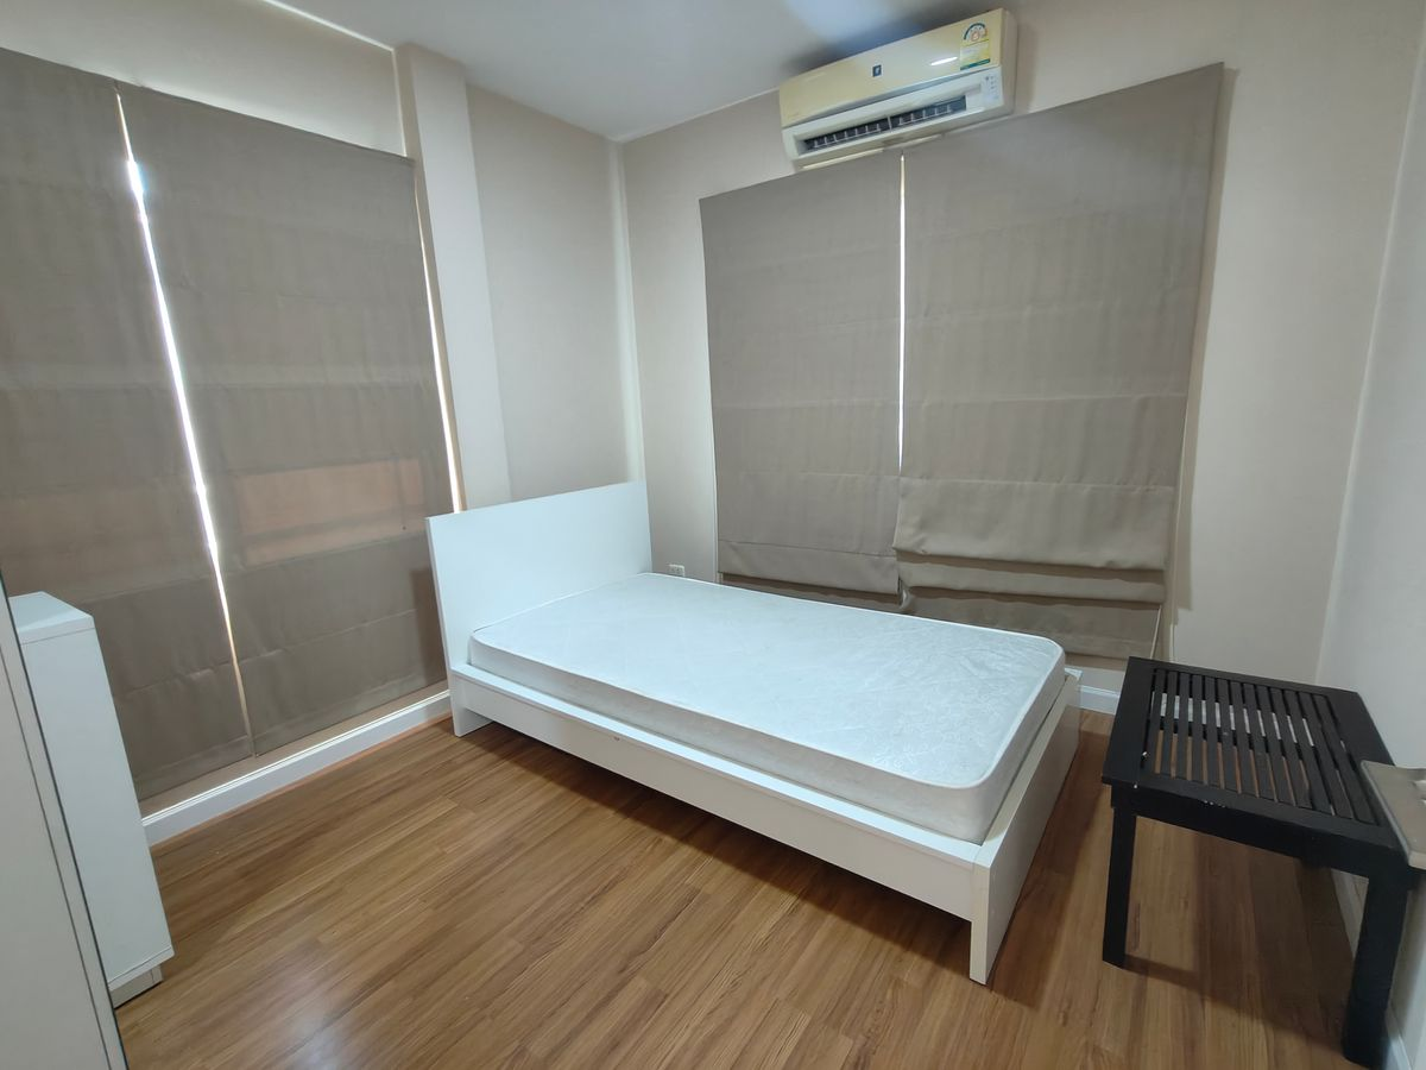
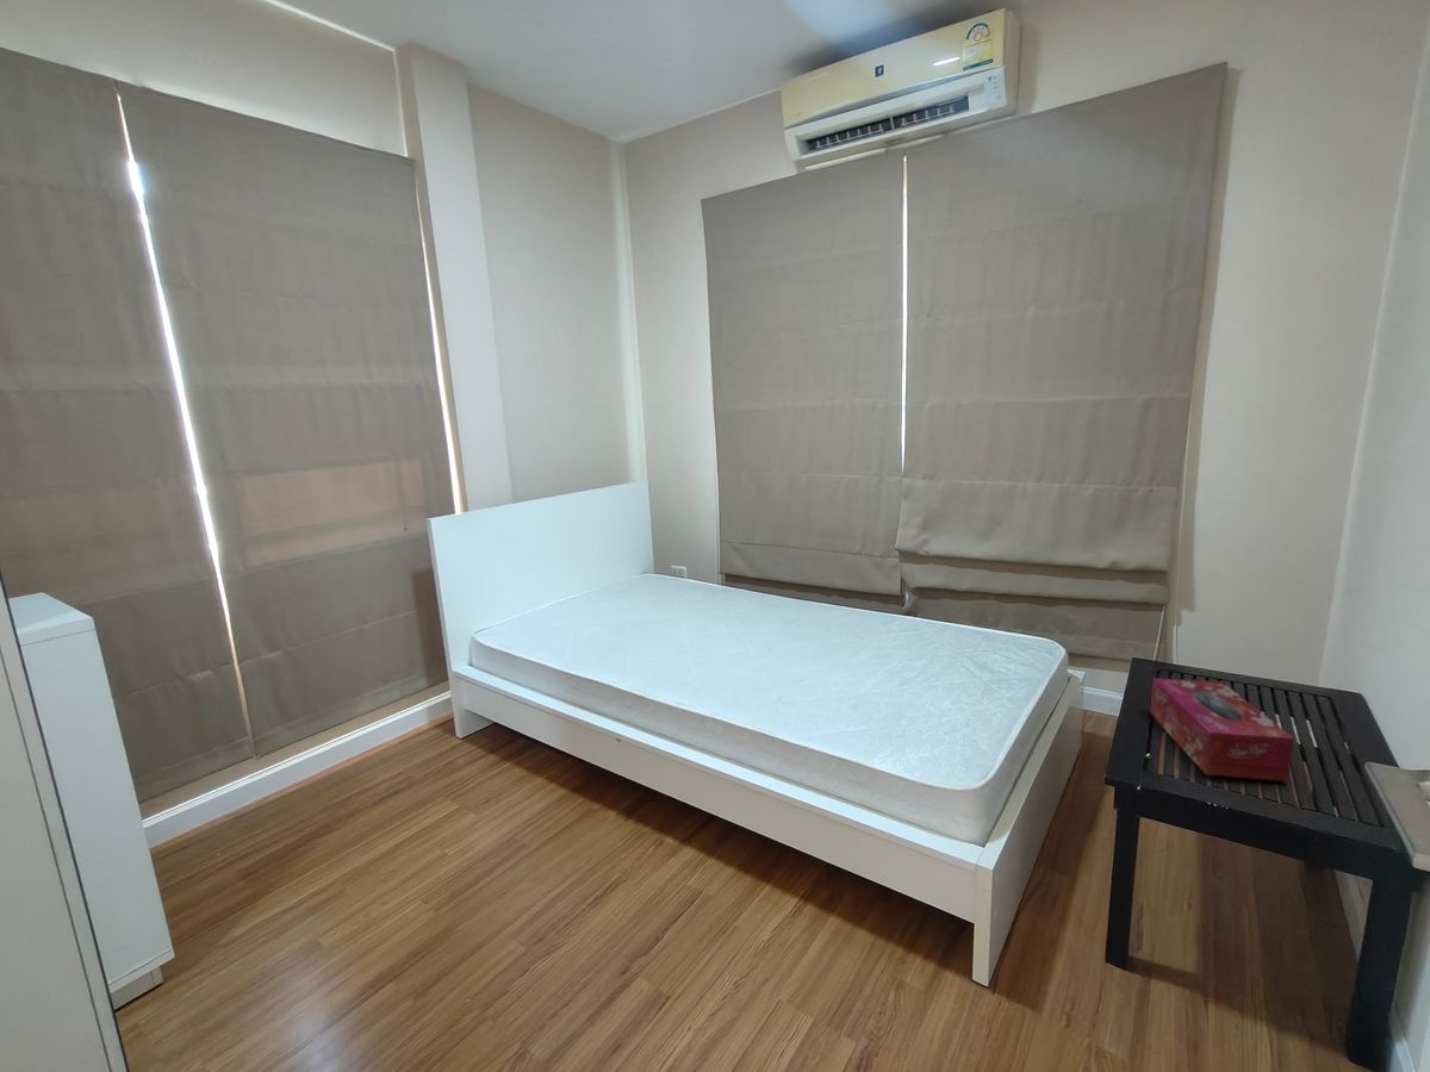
+ tissue box (1213, 724)
